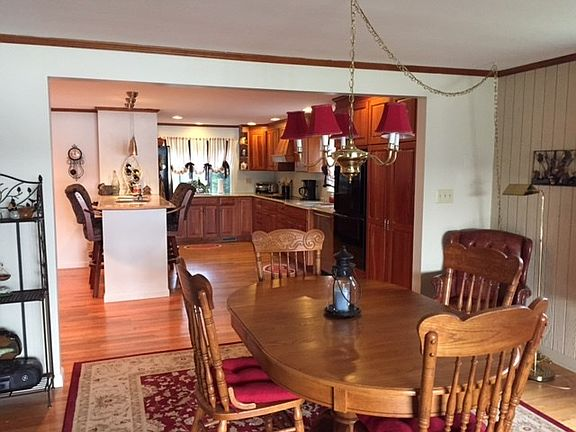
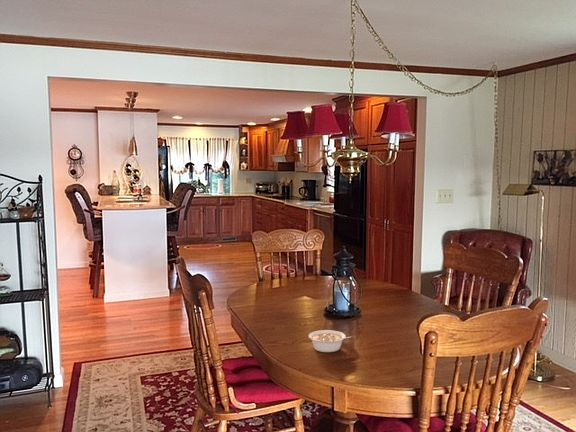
+ legume (328, 340)
